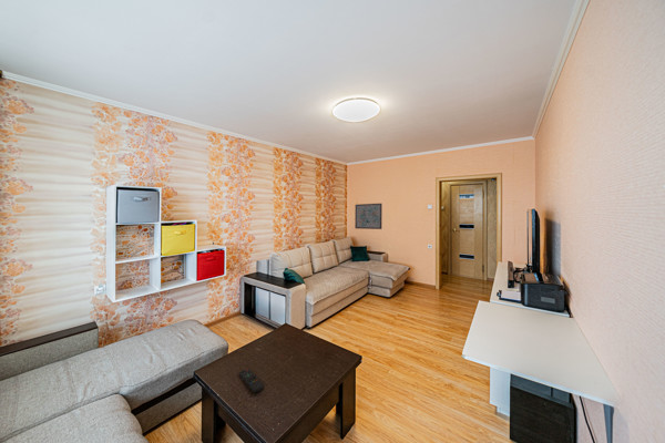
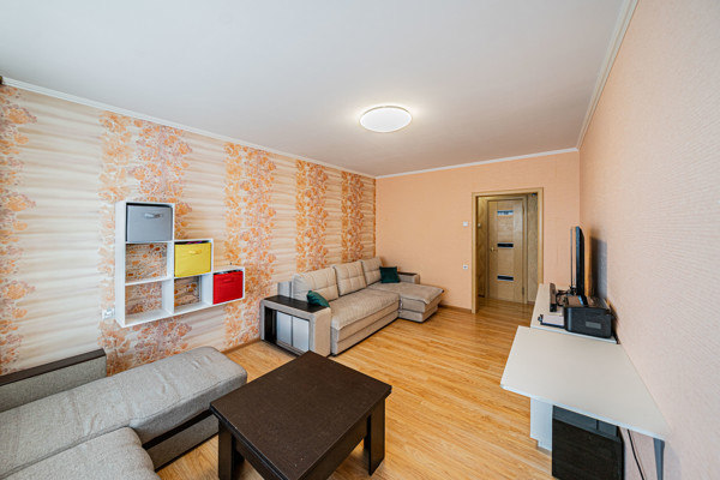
- wall art (368, 216)
- remote control (250, 379)
